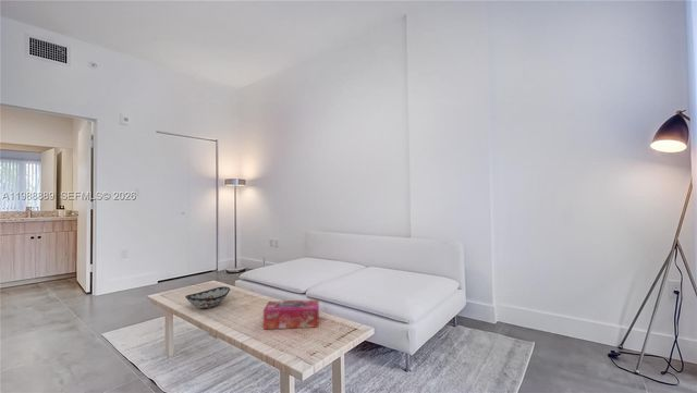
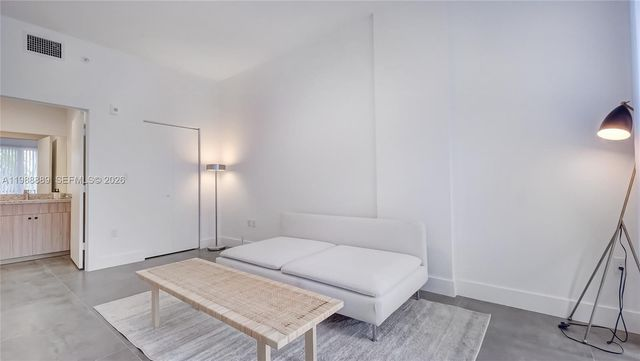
- tissue box (292, 314)
- decorative bowl (208, 298)
